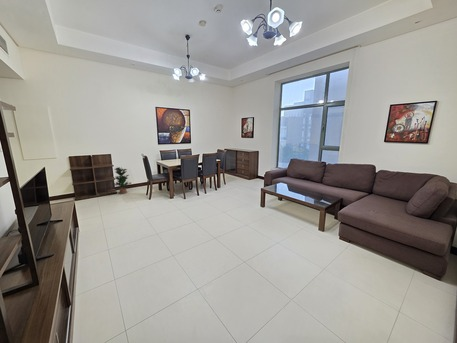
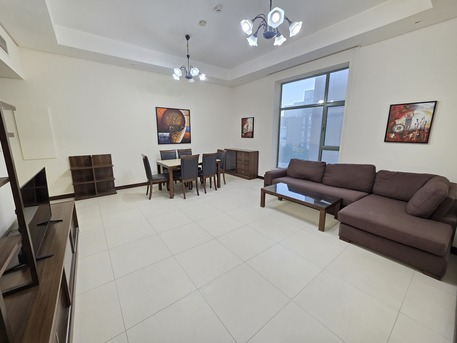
- potted plant (121, 180)
